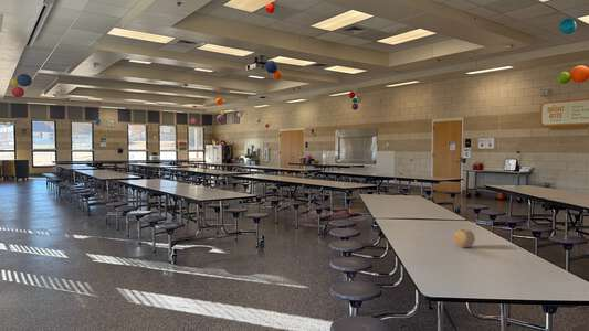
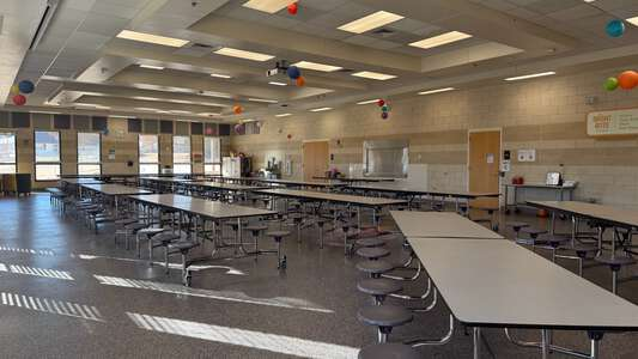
- fruit (464, 238)
